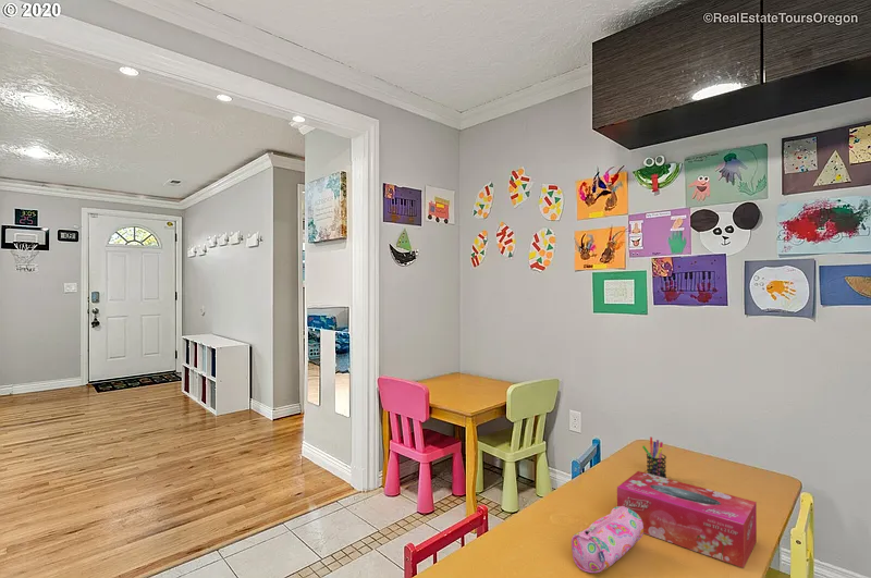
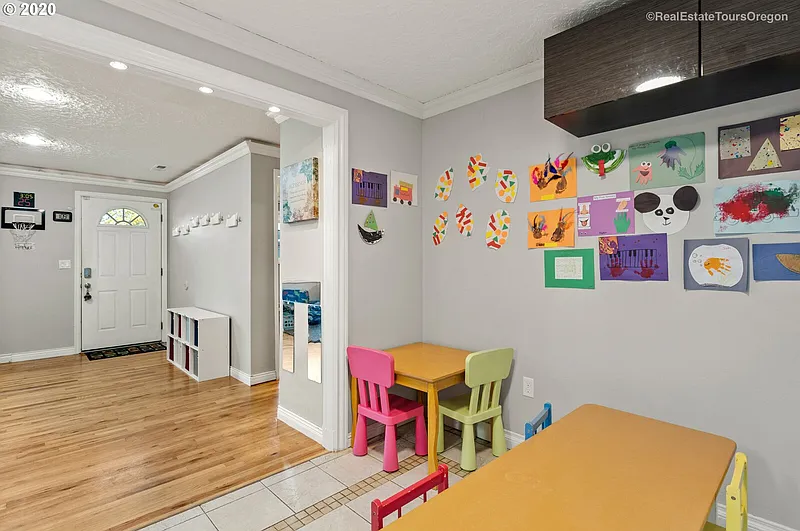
- tissue box (684, 513)
- pencil case (608, 537)
- pen holder (653, 457)
